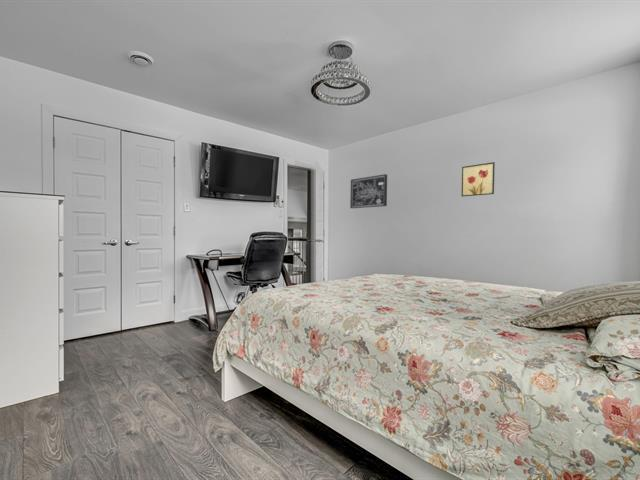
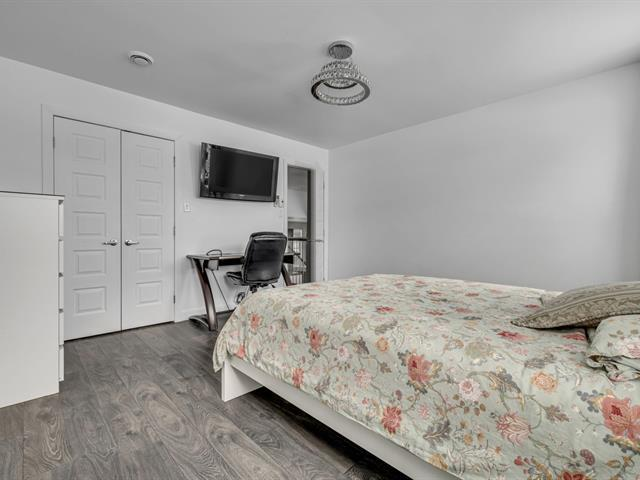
- wall art (477, 180)
- wall art (367, 192)
